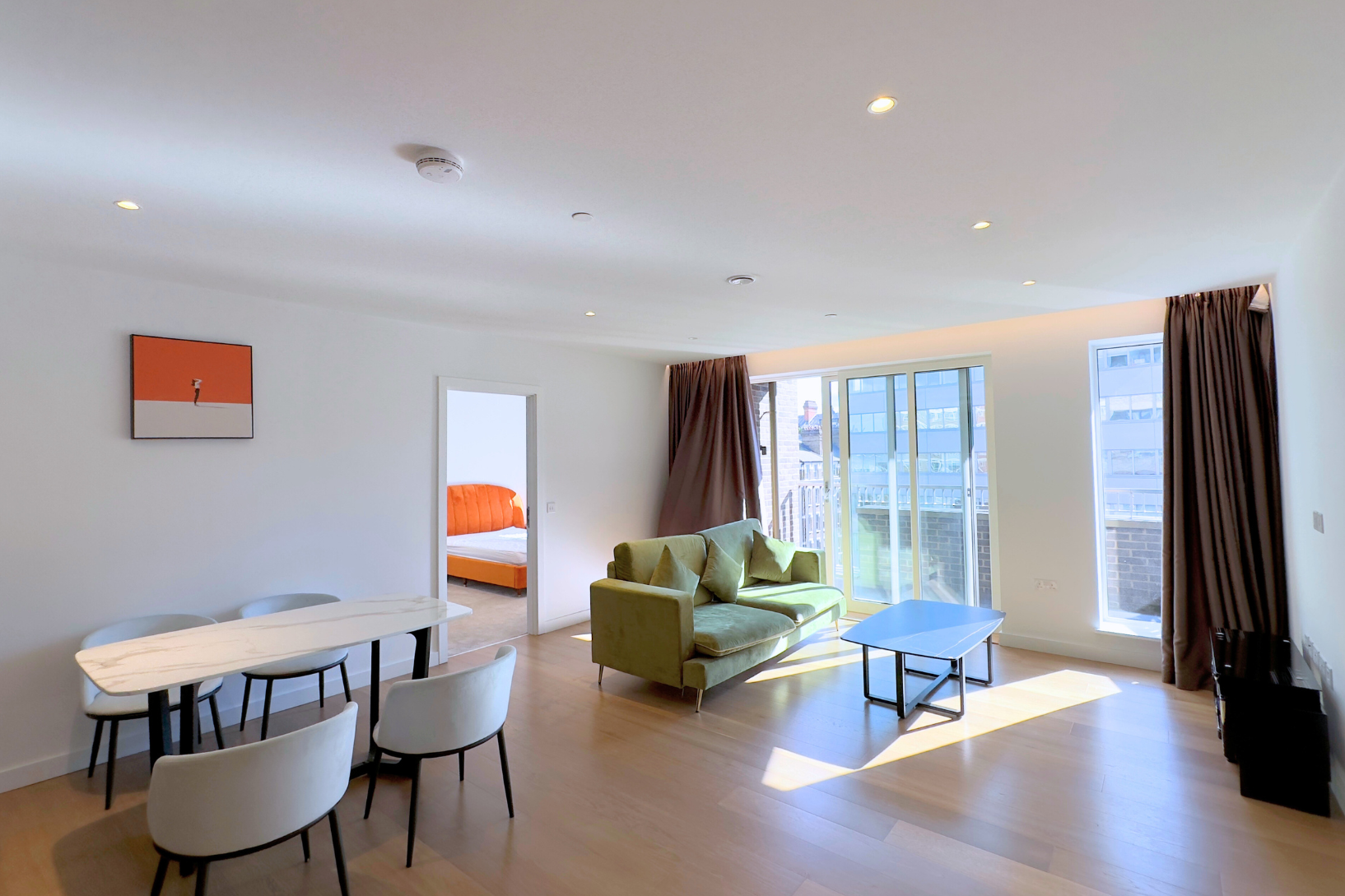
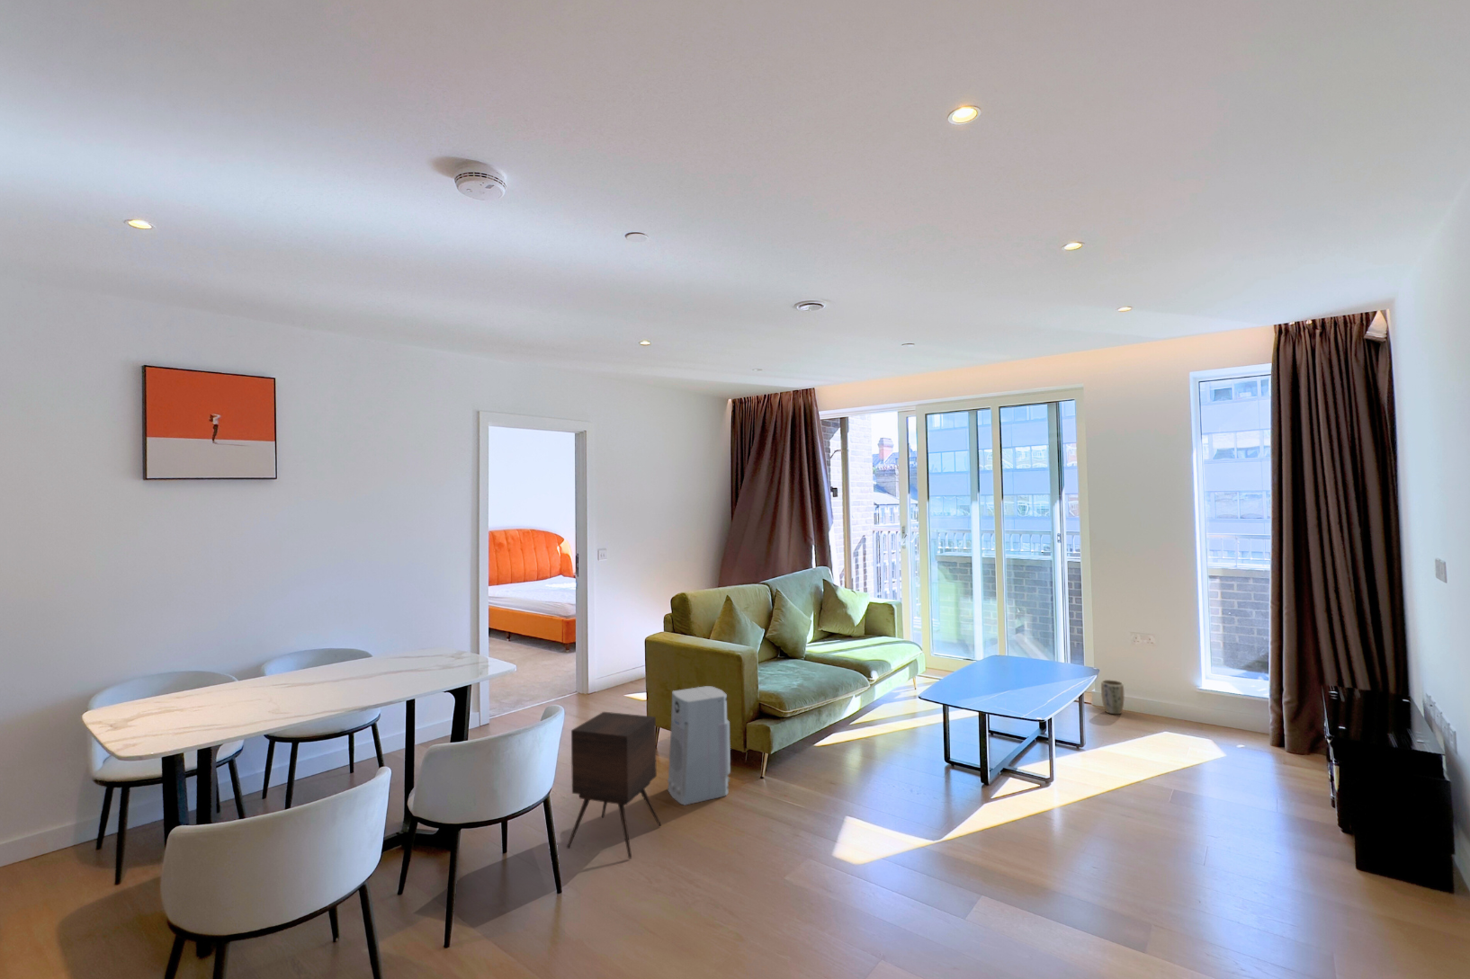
+ air purifier (698, 742)
+ side table (613, 779)
+ plant pot (1112, 697)
